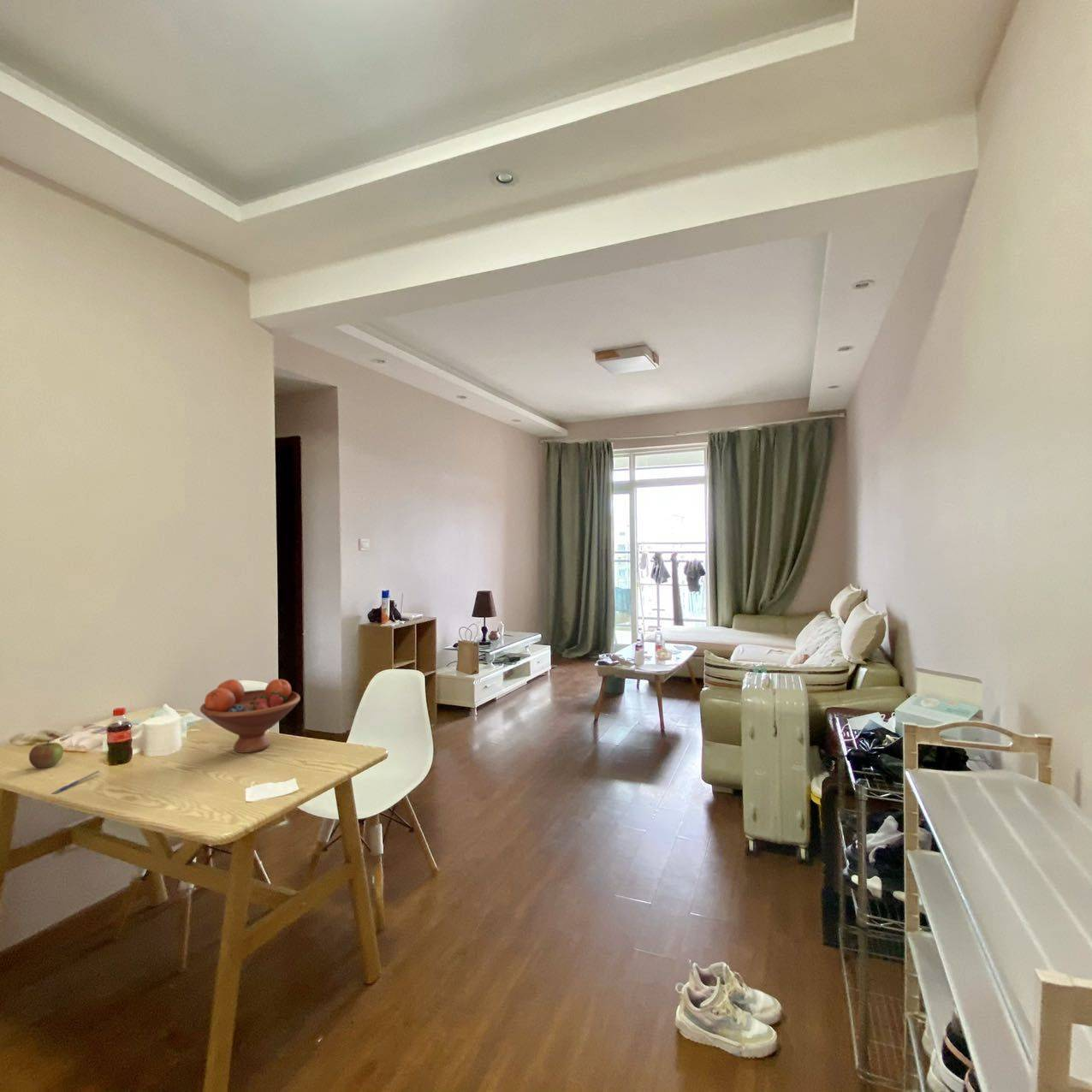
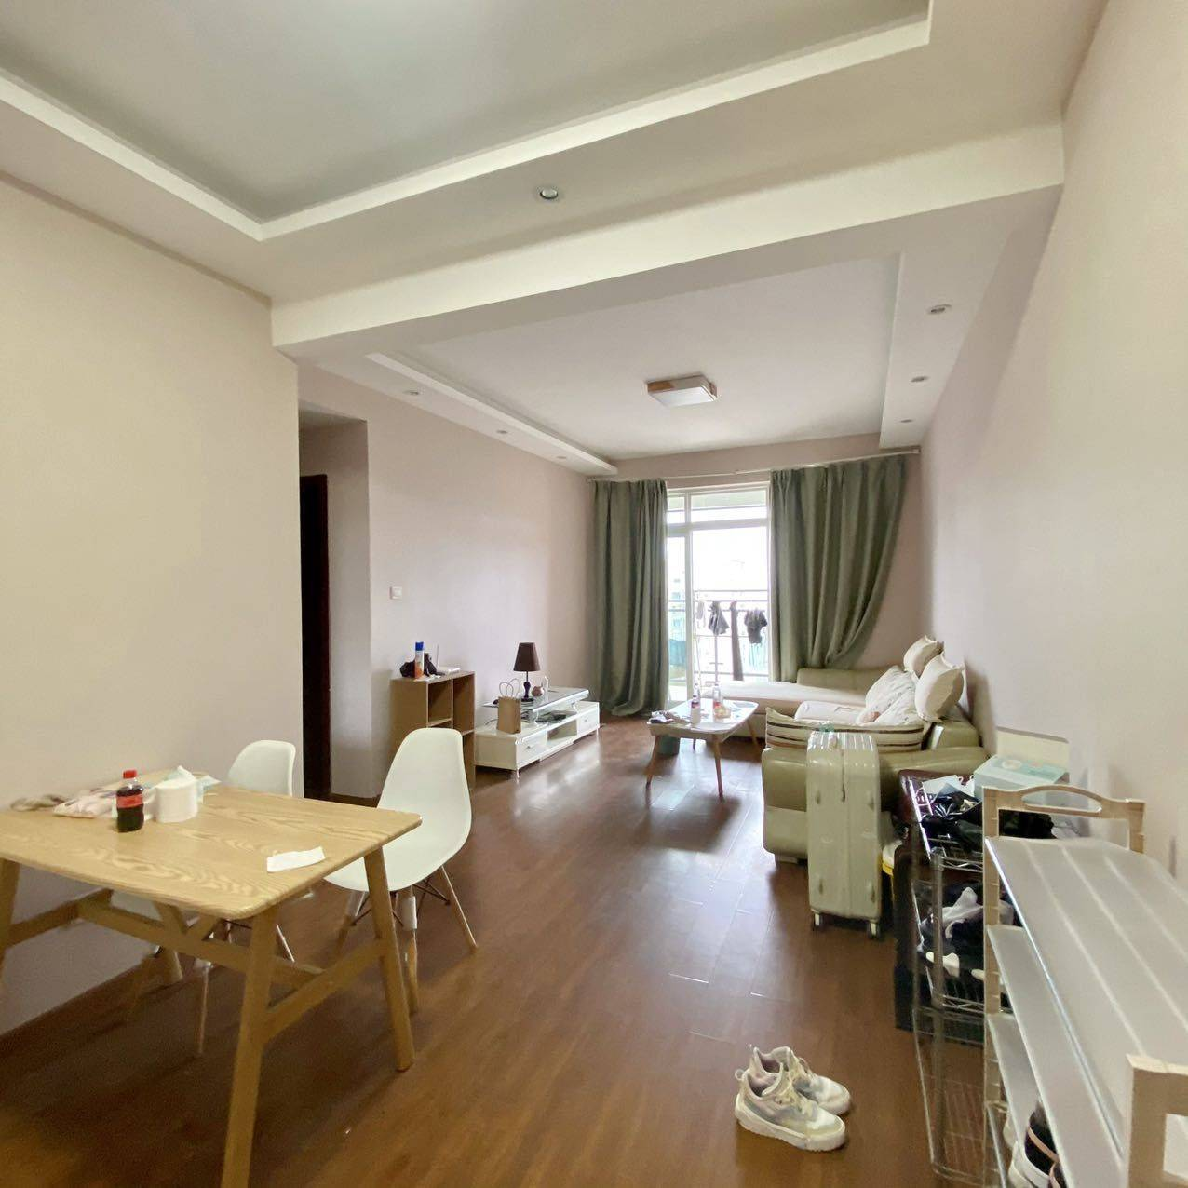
- fruit bowl (252, 715)
- apple (46, 752)
- pen (77, 781)
